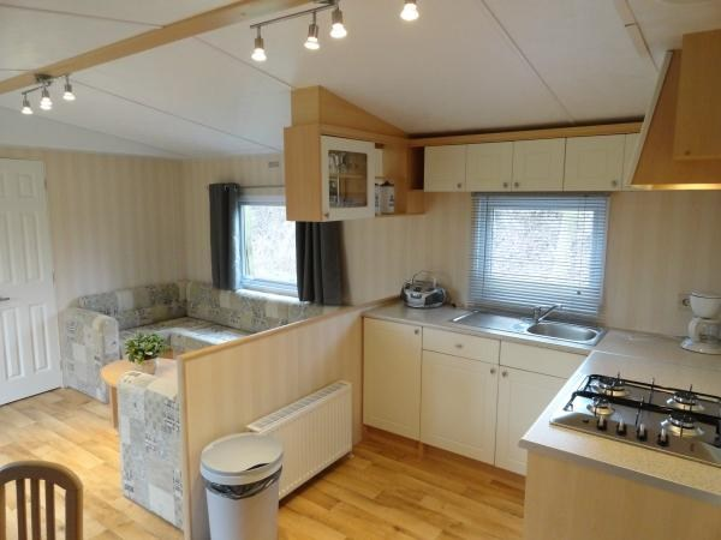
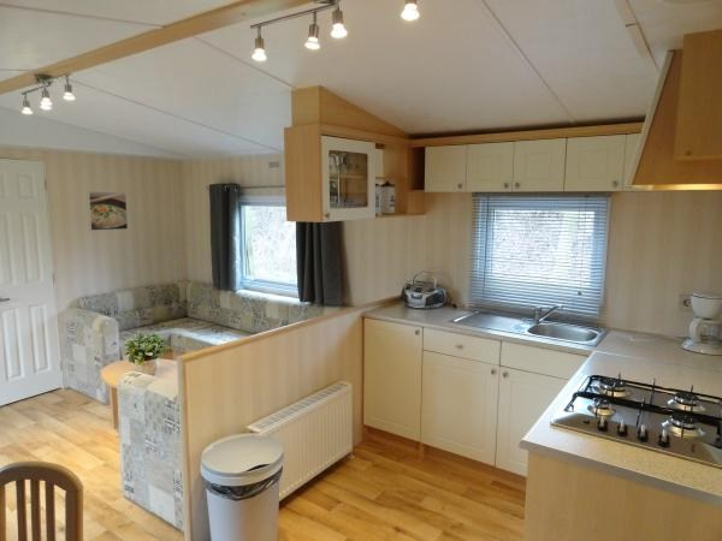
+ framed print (107, 210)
